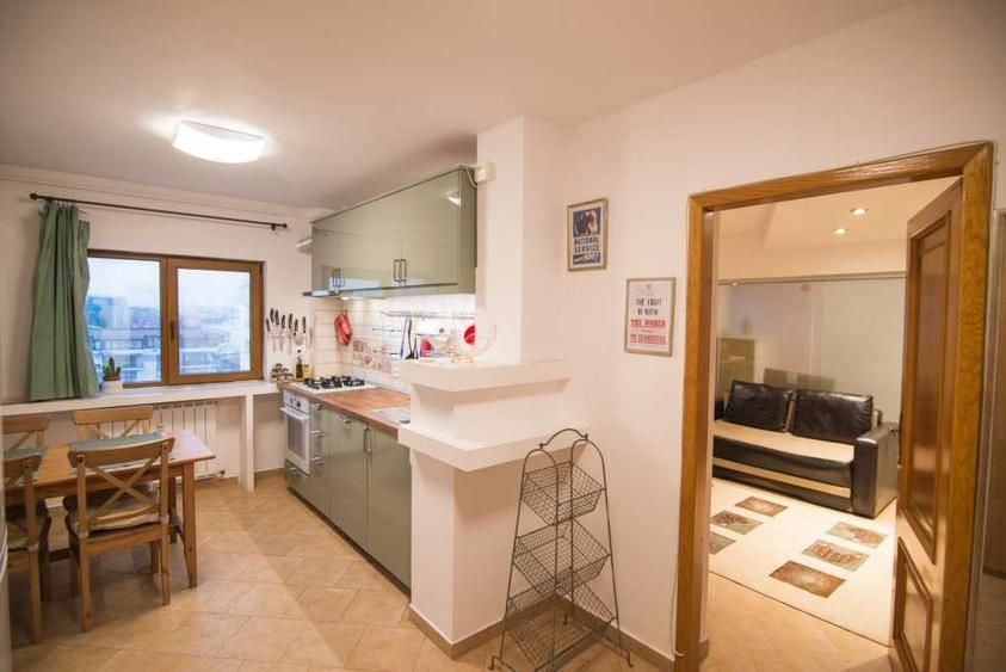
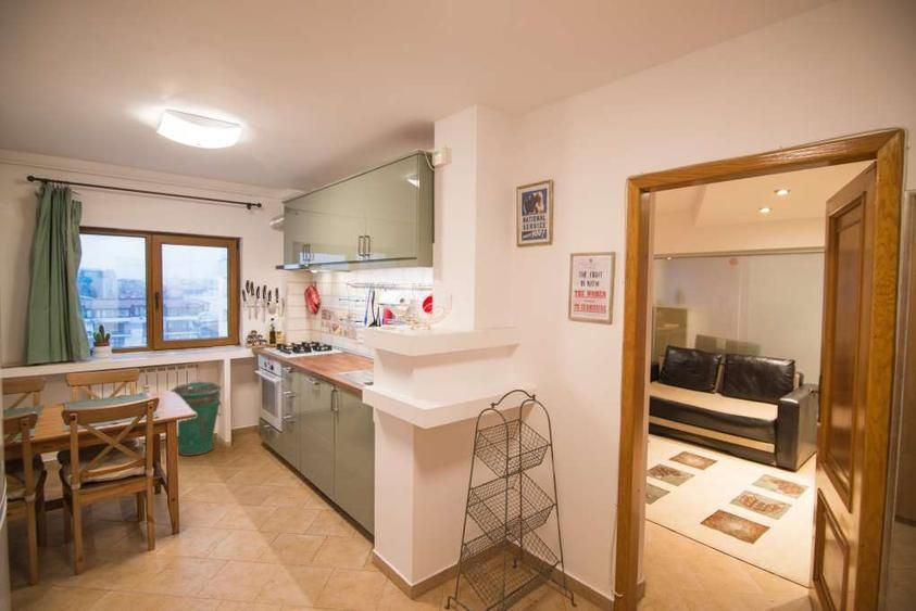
+ trash can (197, 415)
